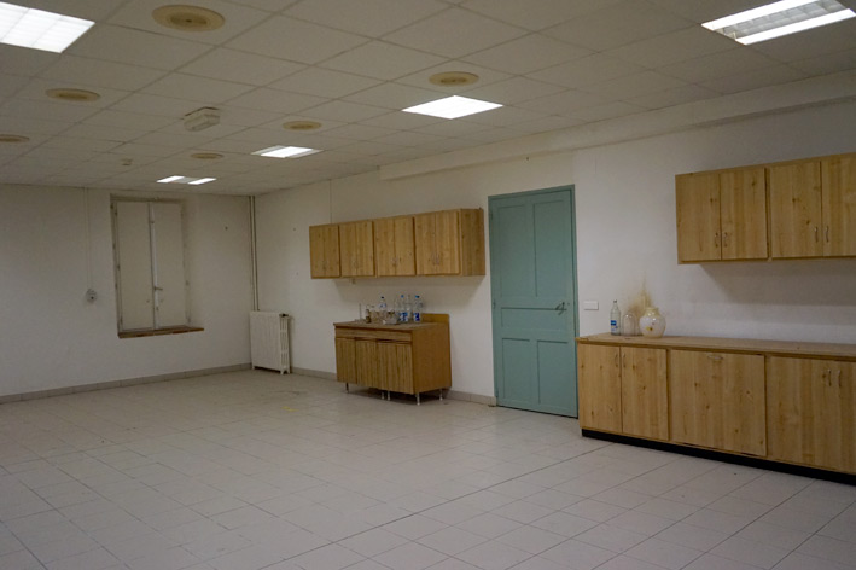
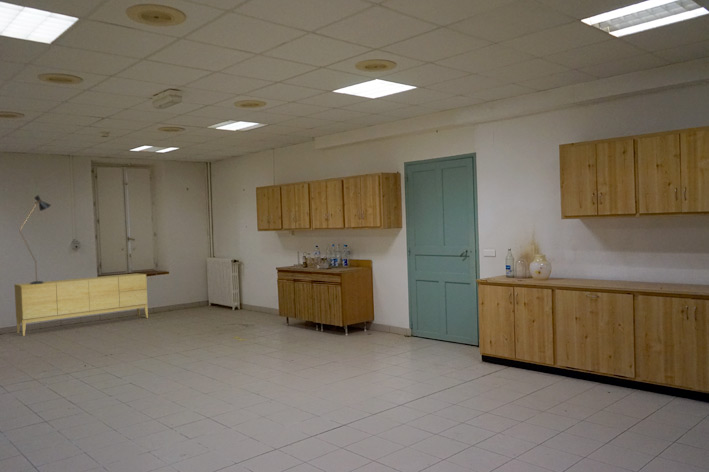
+ sideboard (85, 301)
+ lamp (26, 243)
